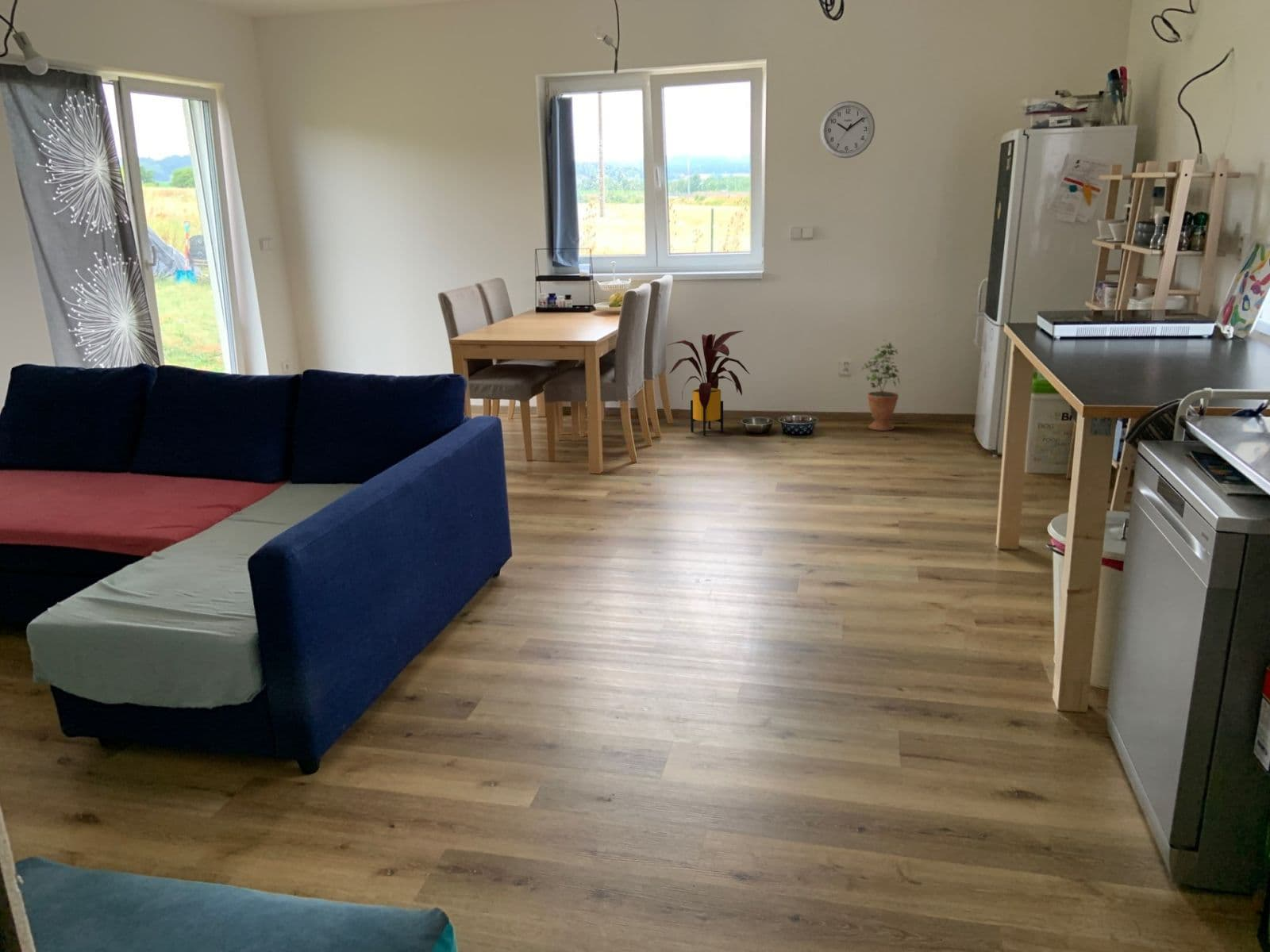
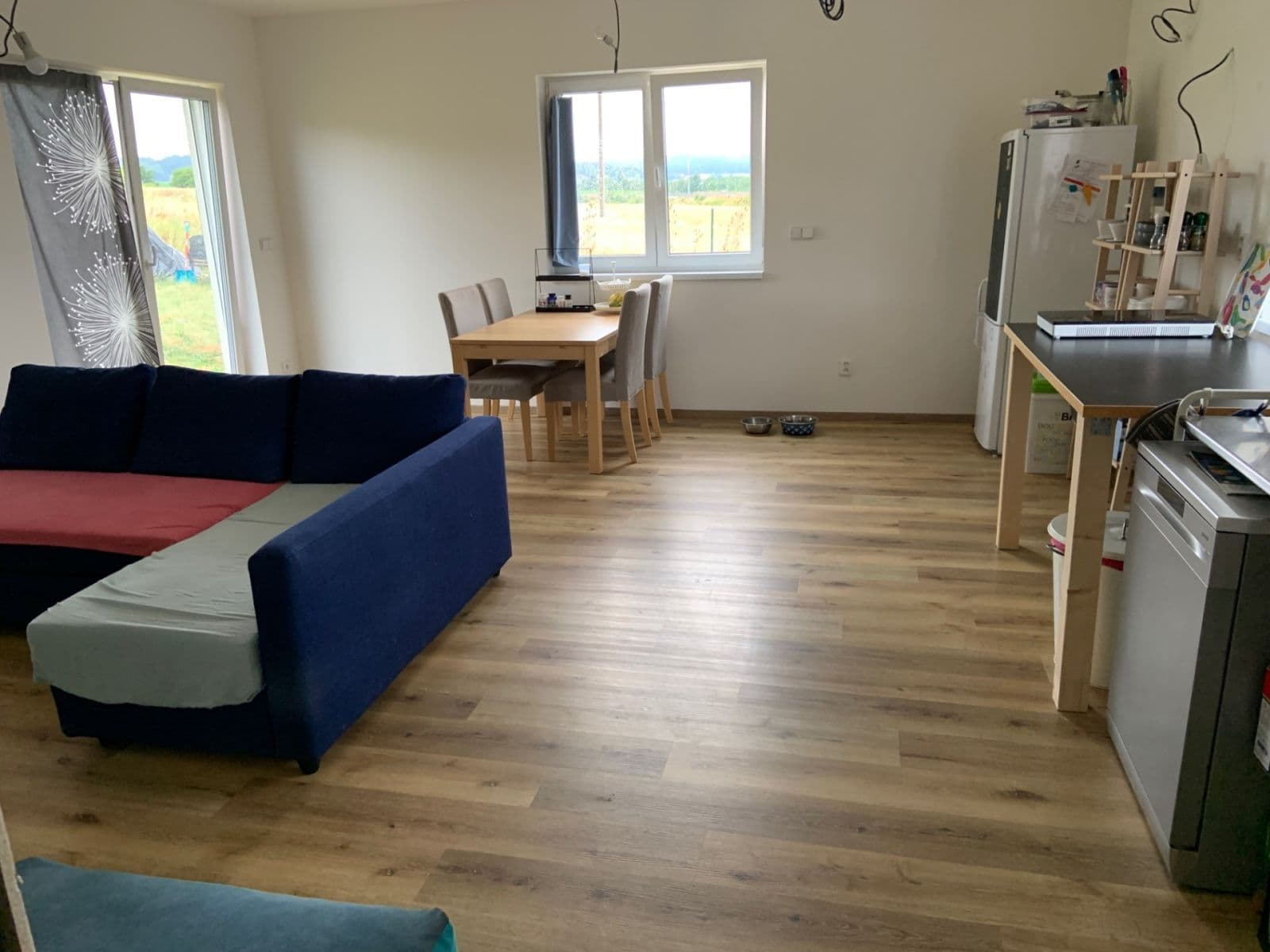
- potted plant (880, 385)
- wall clock (847, 129)
- house plant (705, 382)
